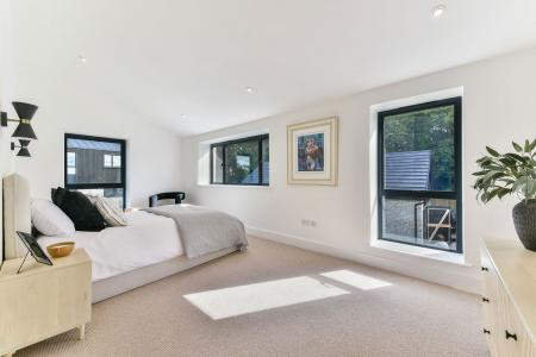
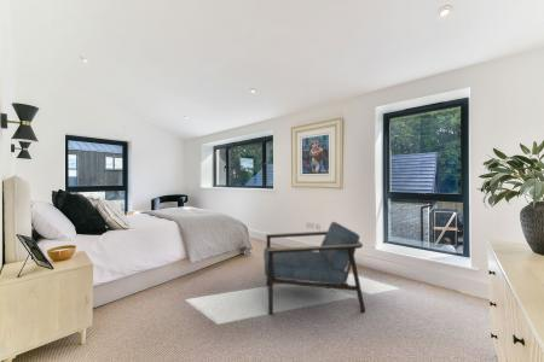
+ armchair (308, 261)
